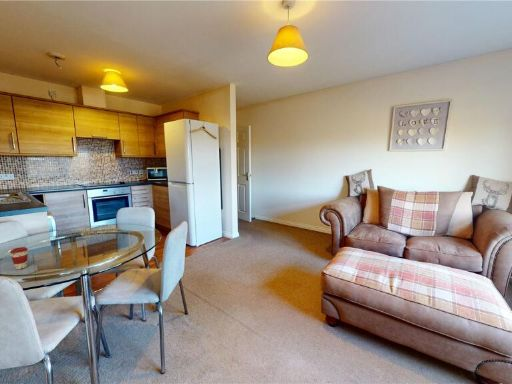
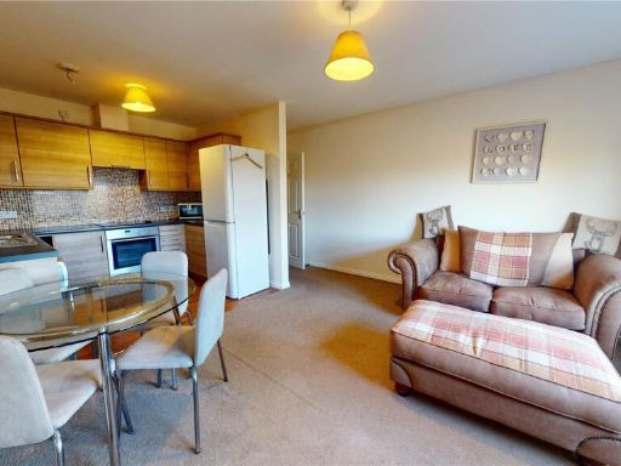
- coffee cup (20, 258)
